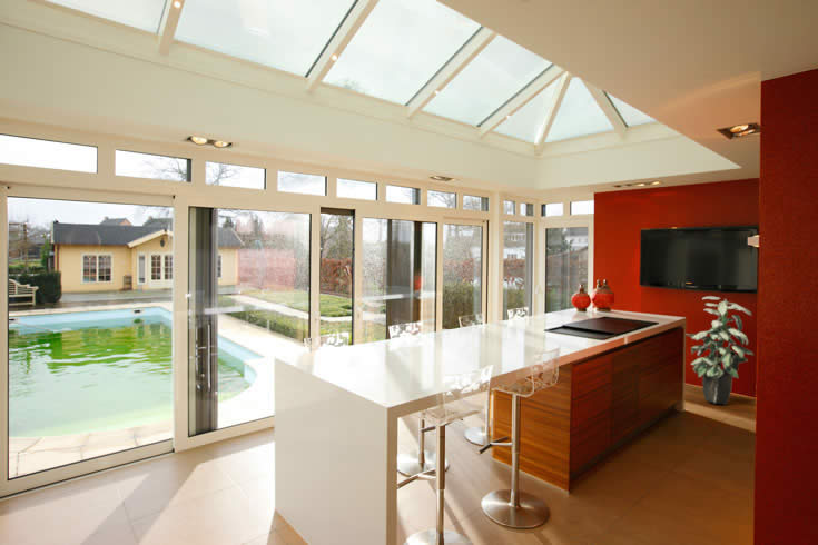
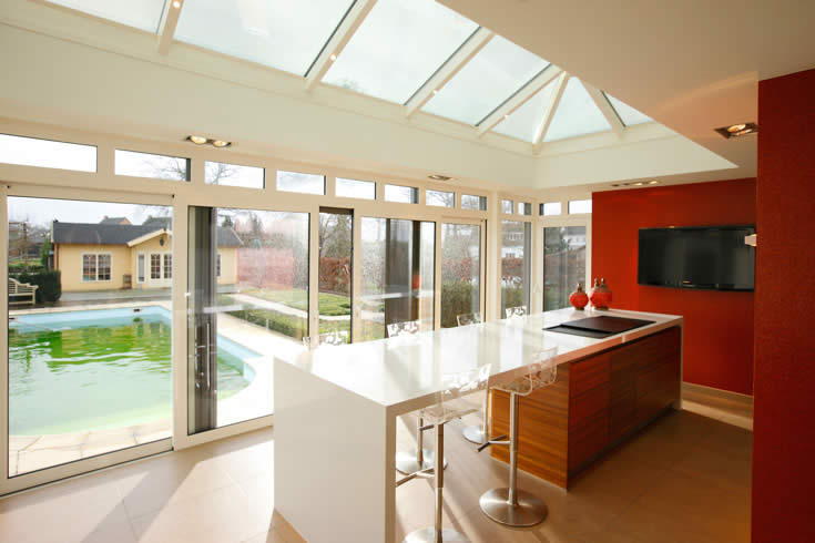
- indoor plant (717, 349)
